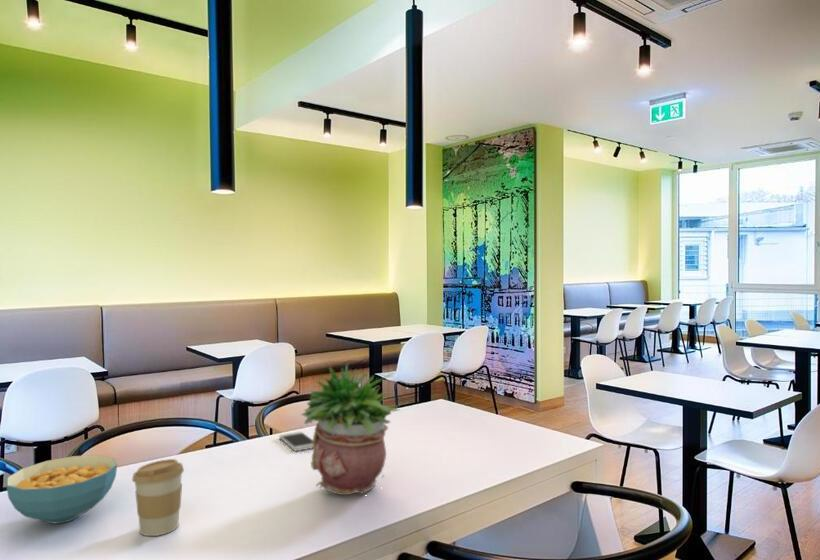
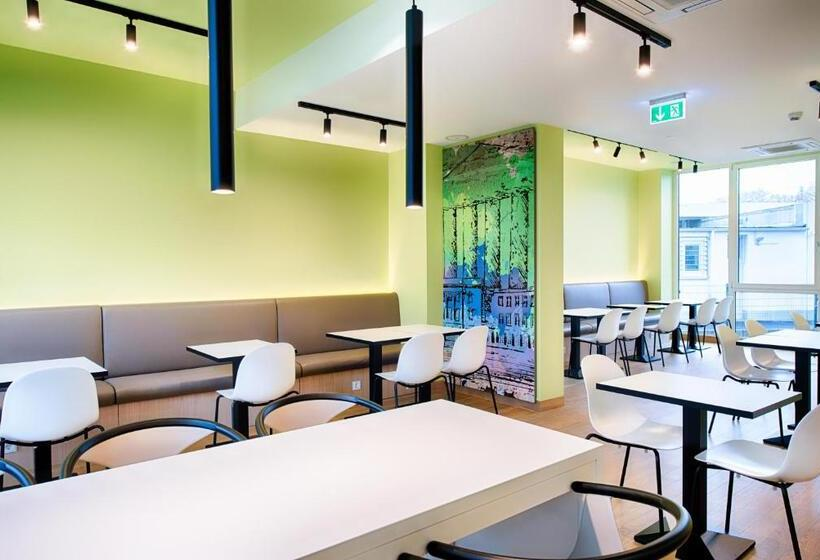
- coffee cup (158, 495)
- smartphone (298, 440)
- cereal bowl (64, 493)
- potted plant (353, 425)
